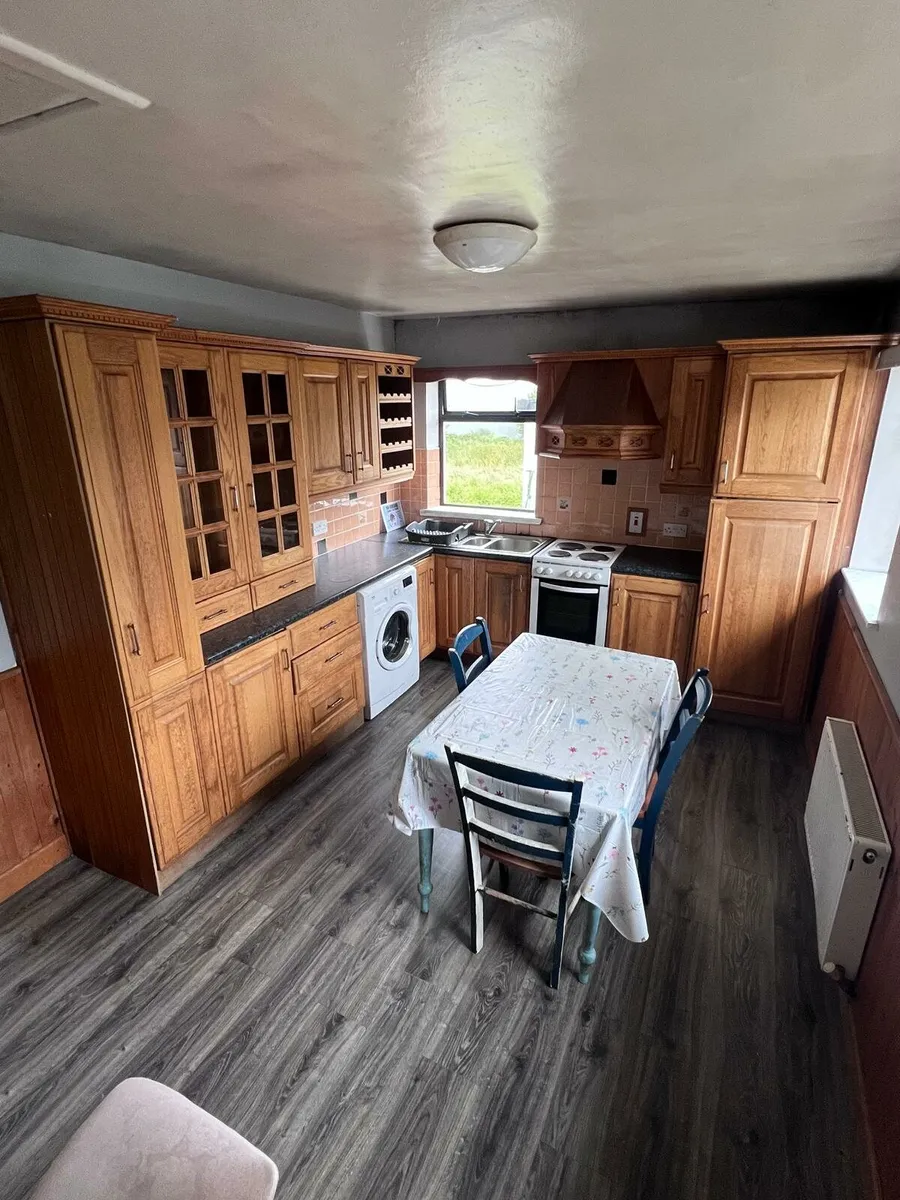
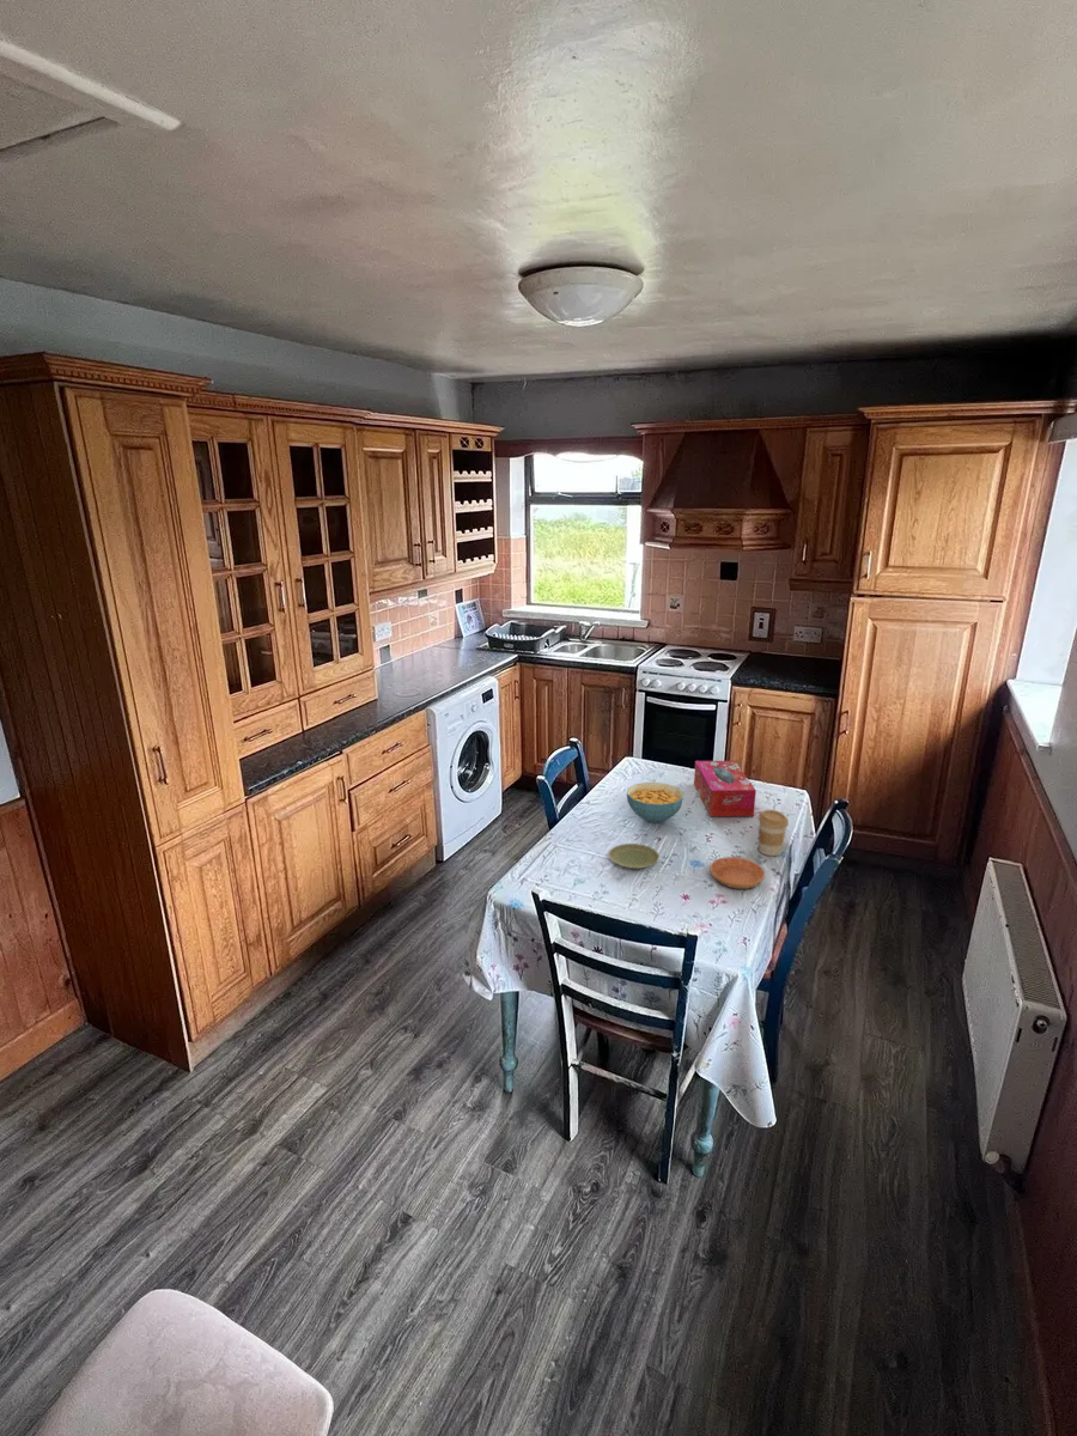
+ cereal bowl (655, 805)
+ tissue box (723, 786)
+ plate (633, 857)
+ saucer (736, 874)
+ coffee cup (772, 832)
